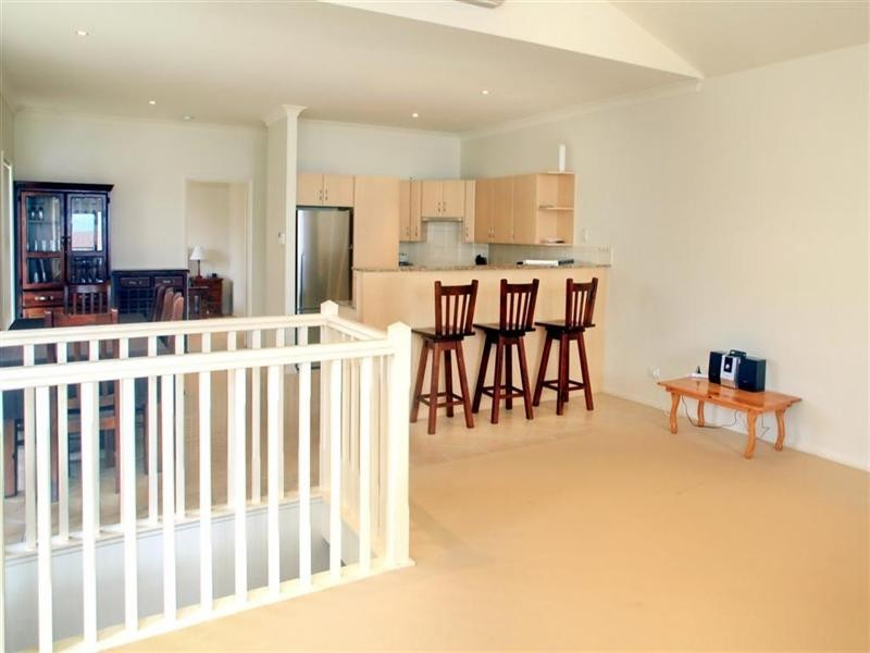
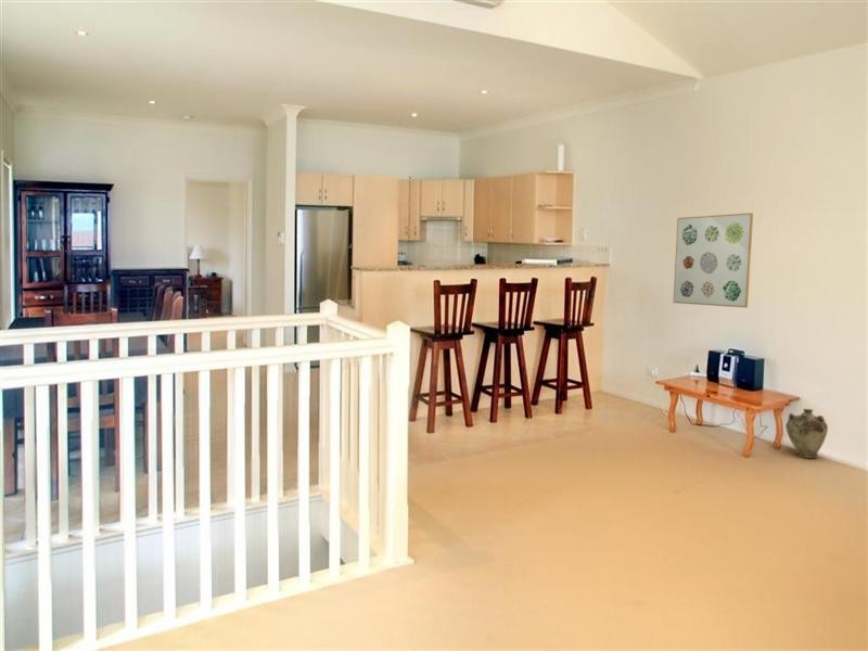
+ wall art (711, 260)
+ vase (805, 433)
